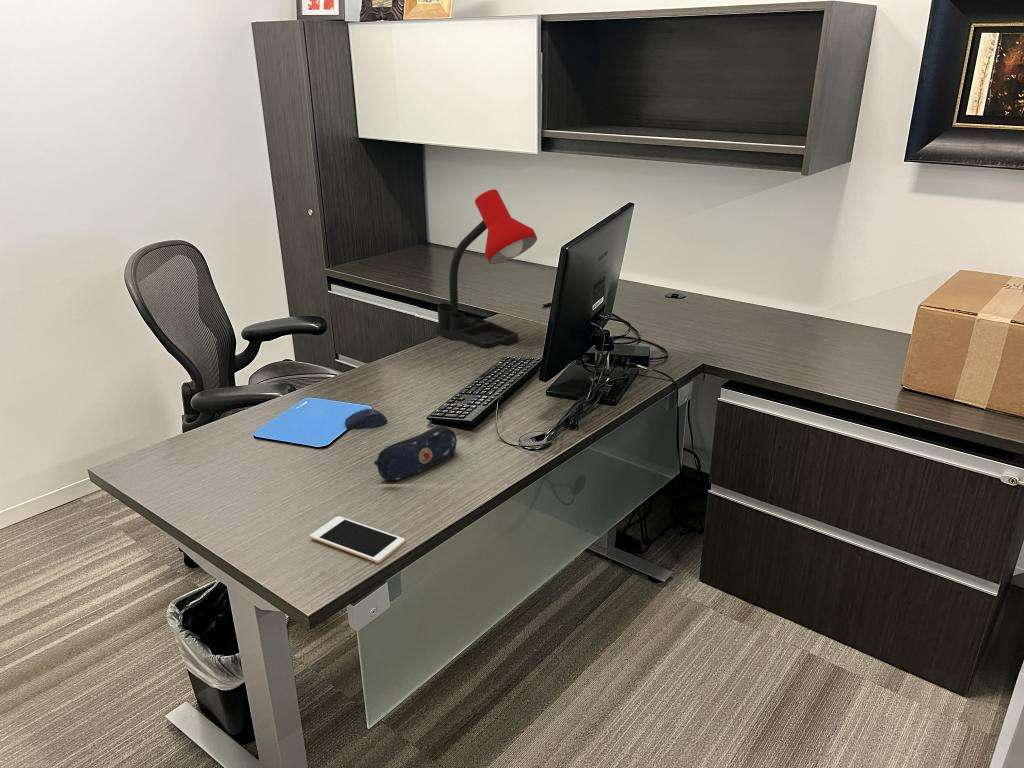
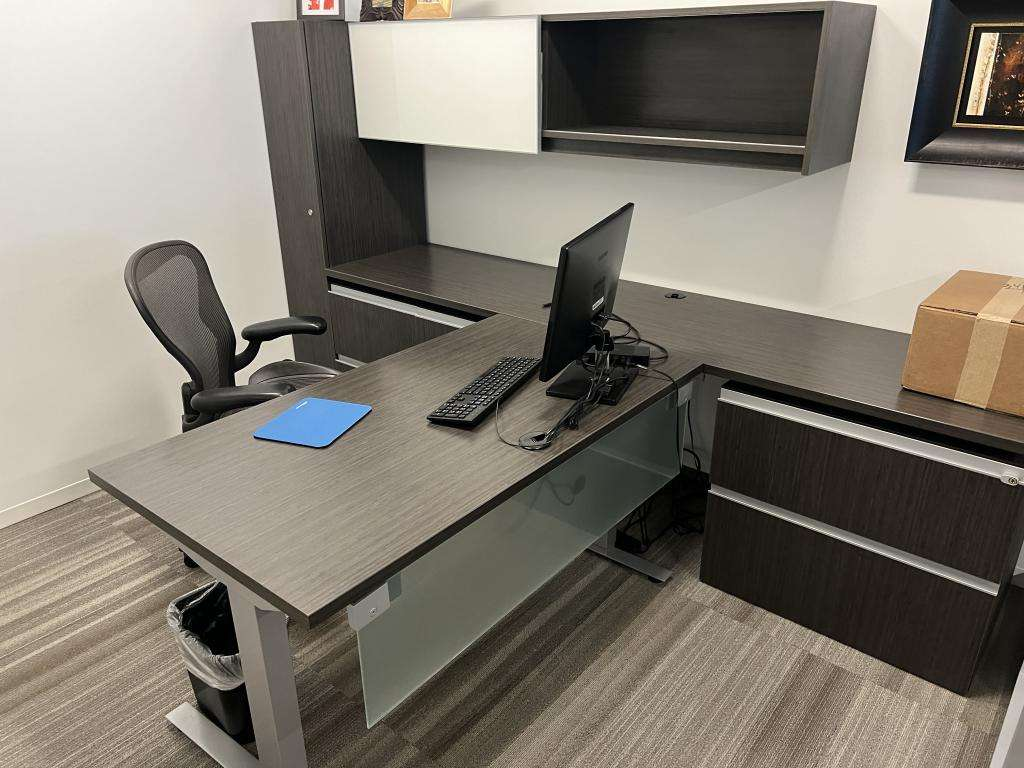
- computer mouse (365, 416)
- pencil case (418, 453)
- cell phone (357, 538)
- desk lamp (488, 261)
